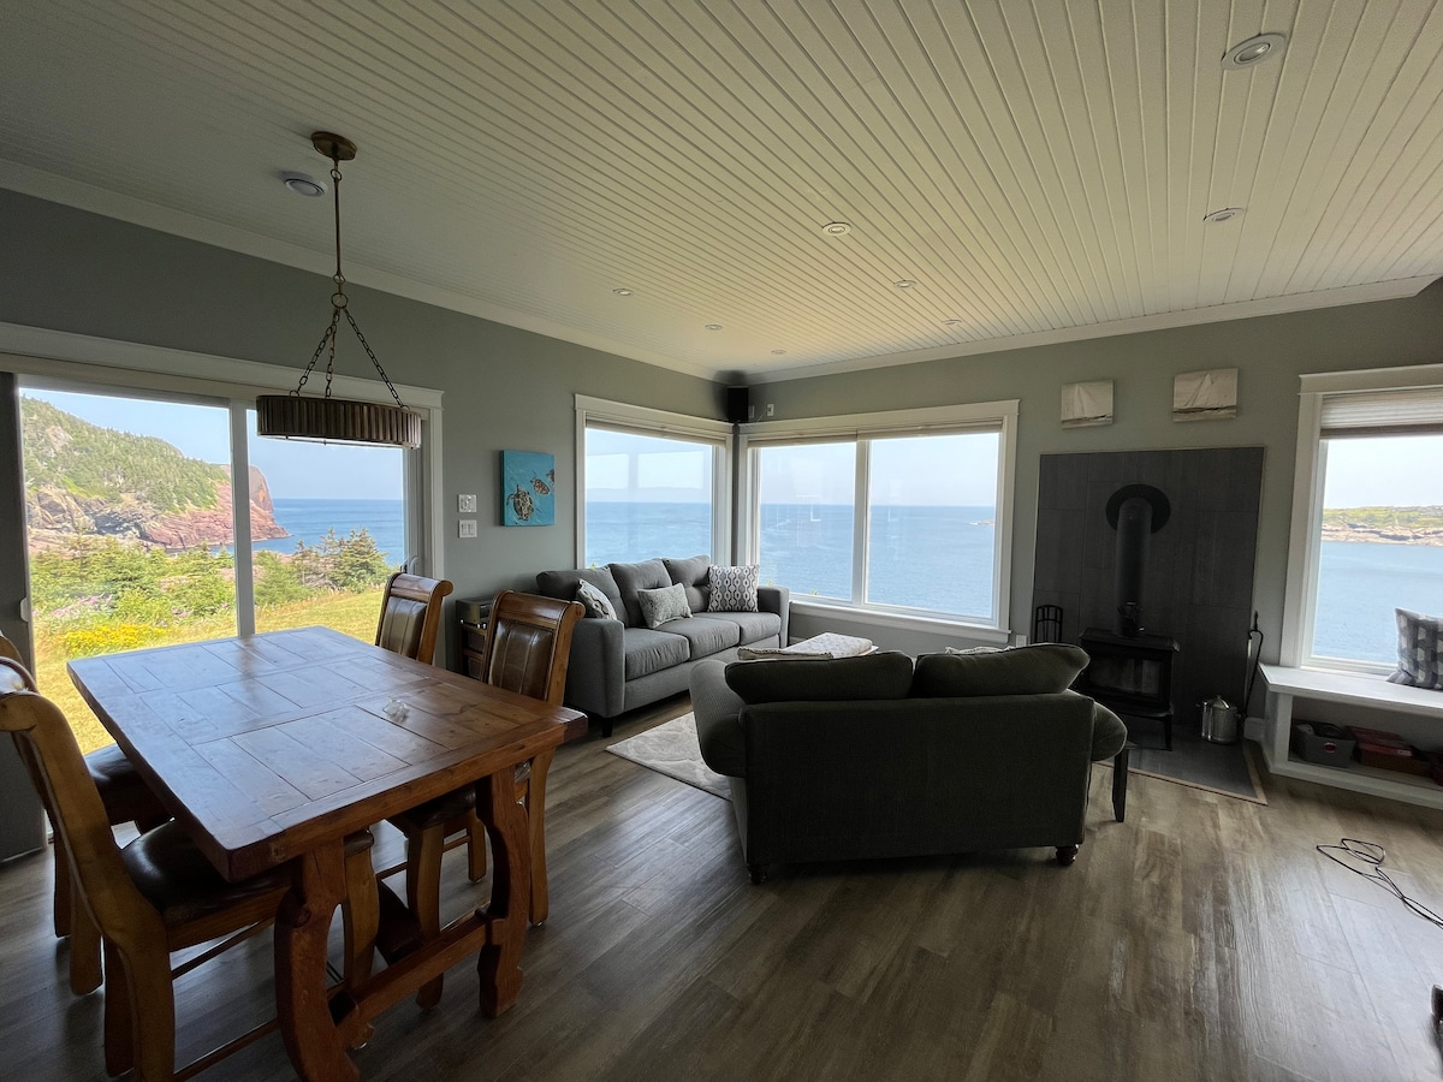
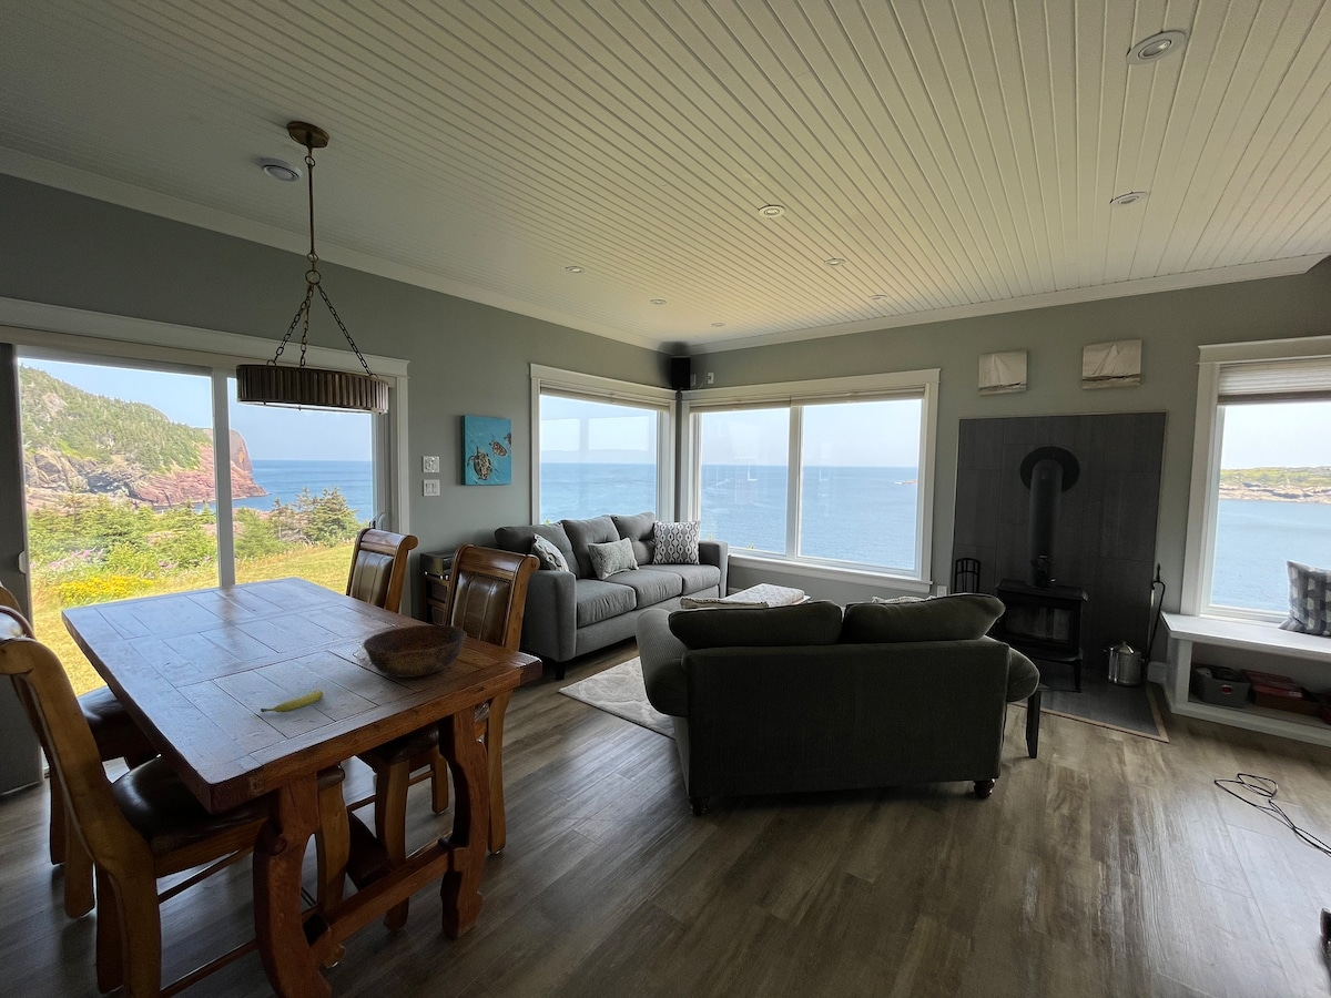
+ bowl (417, 652)
+ fruit (296, 701)
